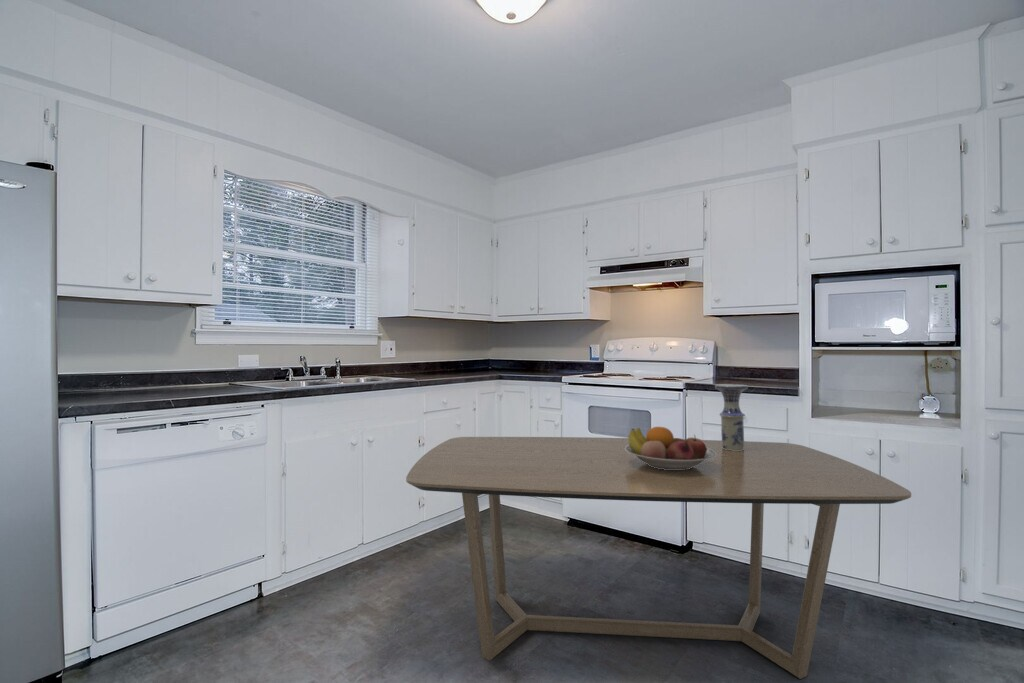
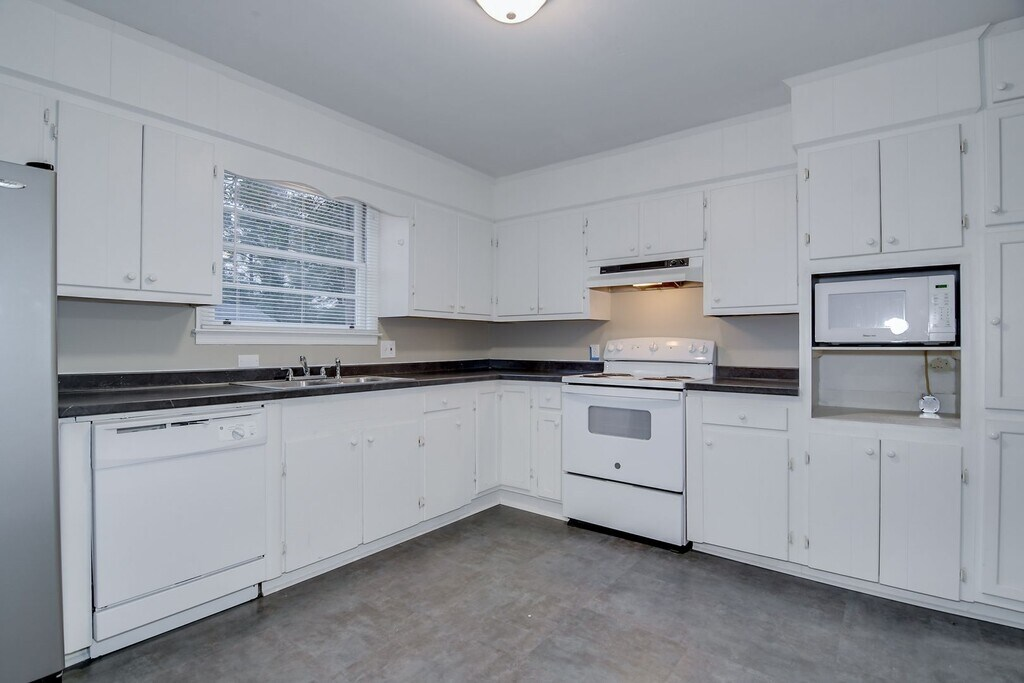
- fruit bowl (669, 446)
- dining table (631, 500)
- vase (731, 416)
